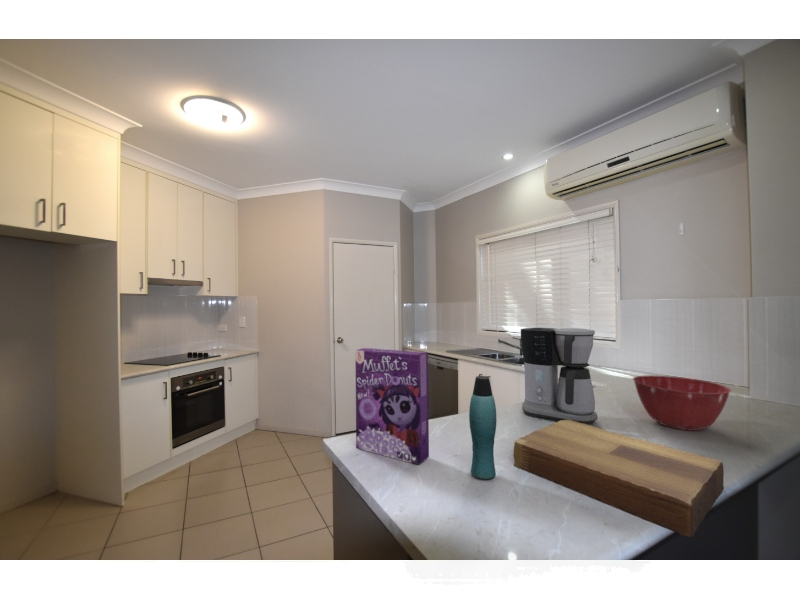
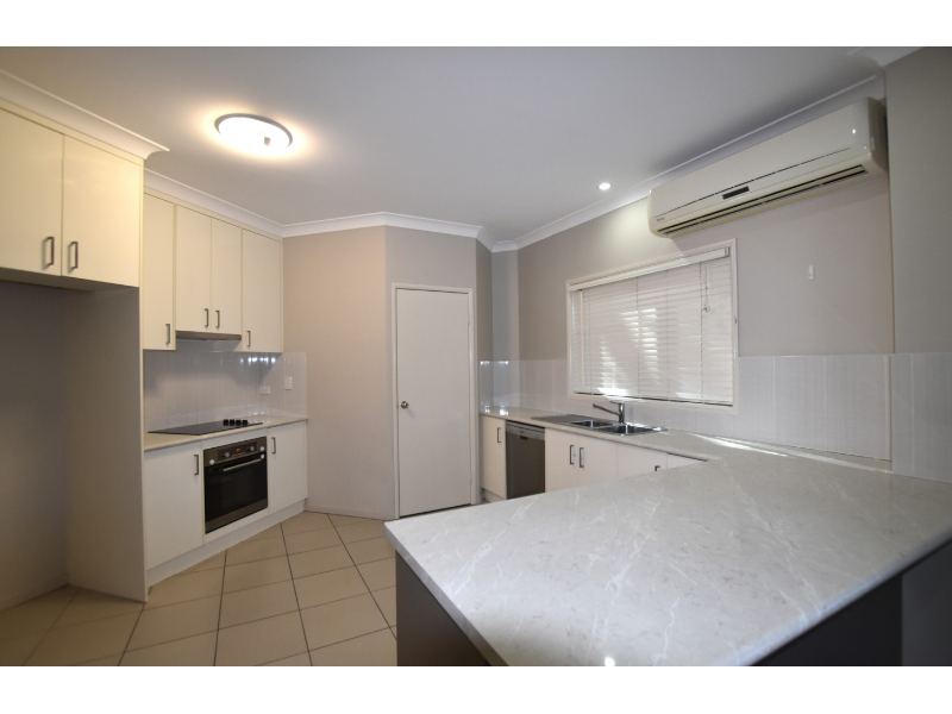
- coffee maker (555, 372)
- mixing bowl (679, 403)
- bottle (482, 425)
- cereal box (390, 401)
- cutting board (610, 461)
